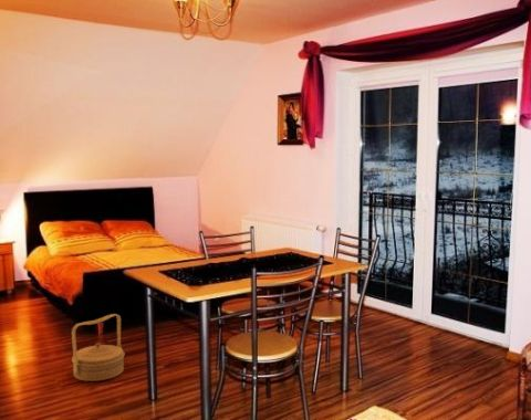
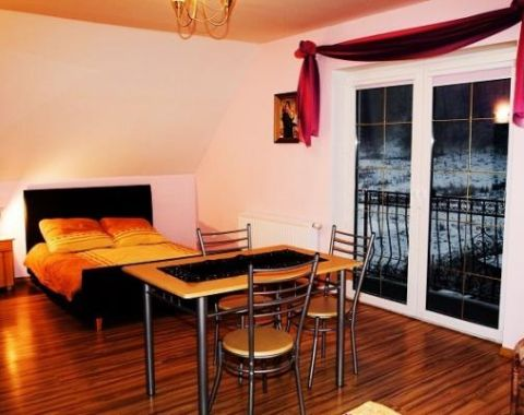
- basket (97, 345)
